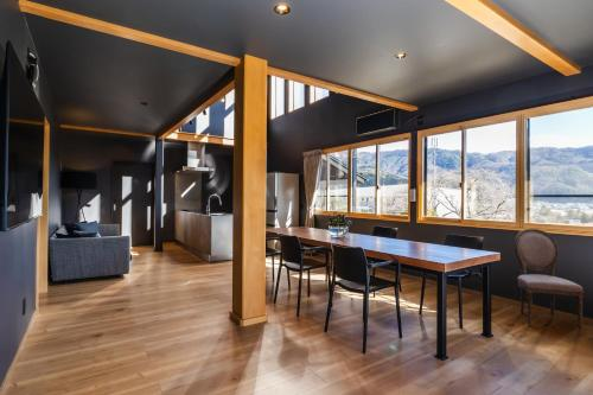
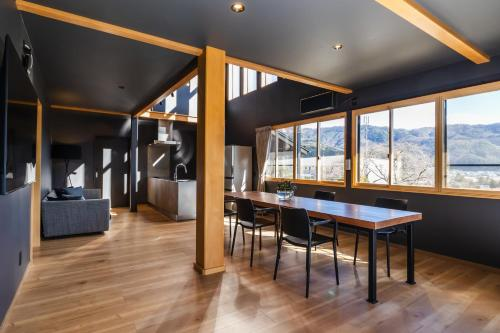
- dining chair (544, 275)
